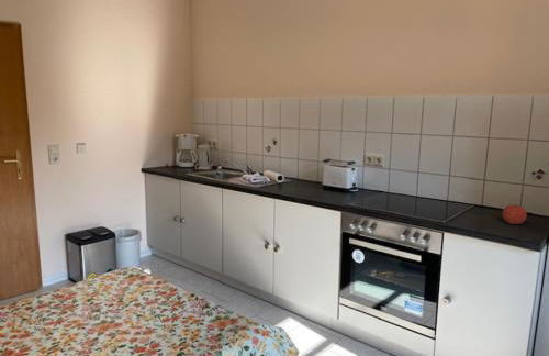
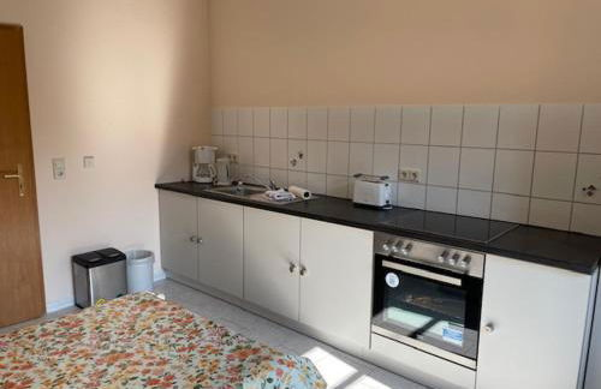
- fruit (514, 212)
